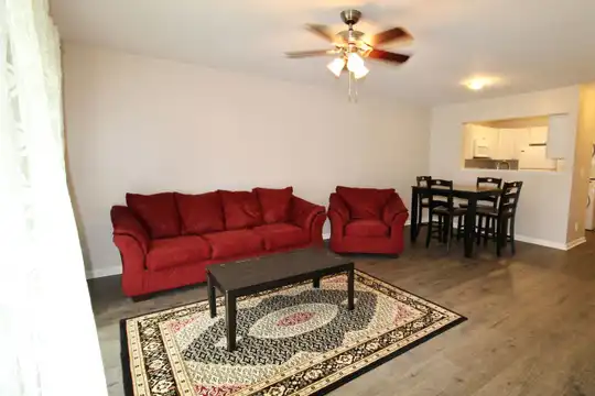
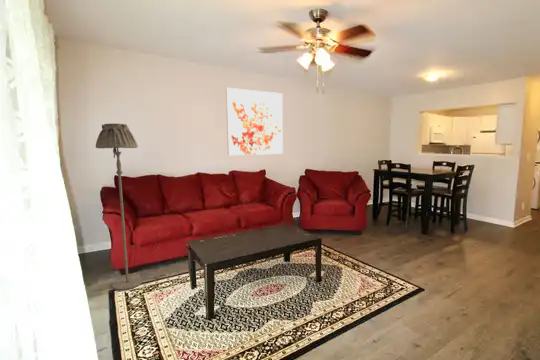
+ floor lamp (121, 206)
+ wall art (256, 123)
